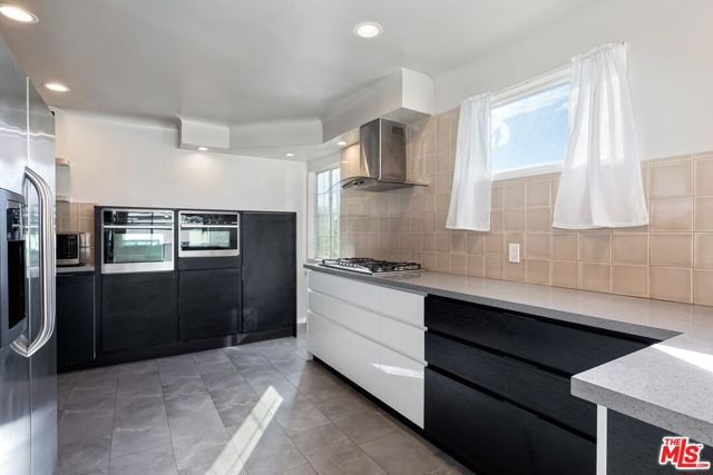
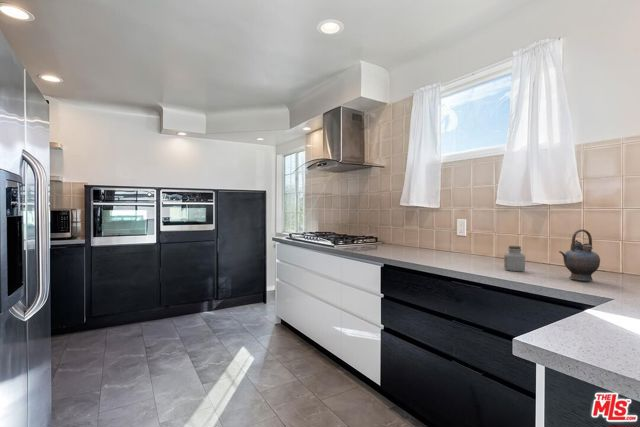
+ teapot (577, 254)
+ jar (514, 257)
